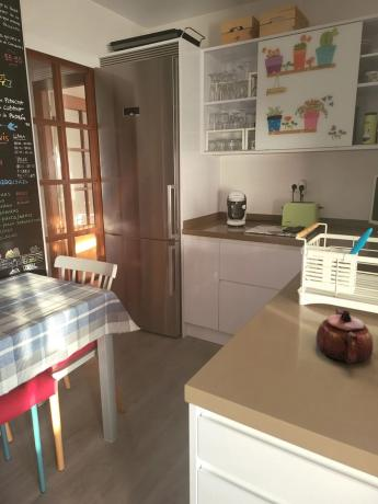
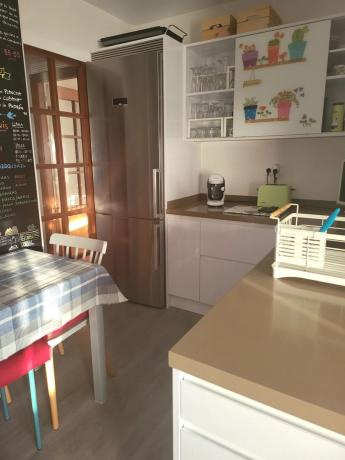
- teapot (344, 332)
